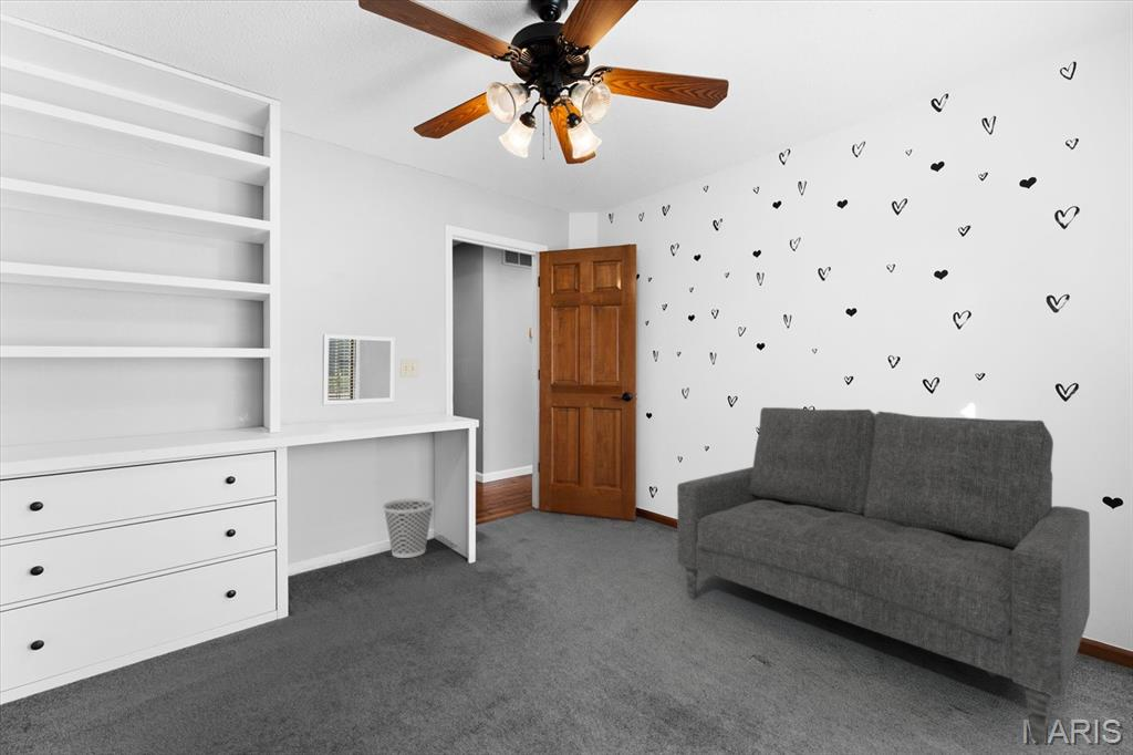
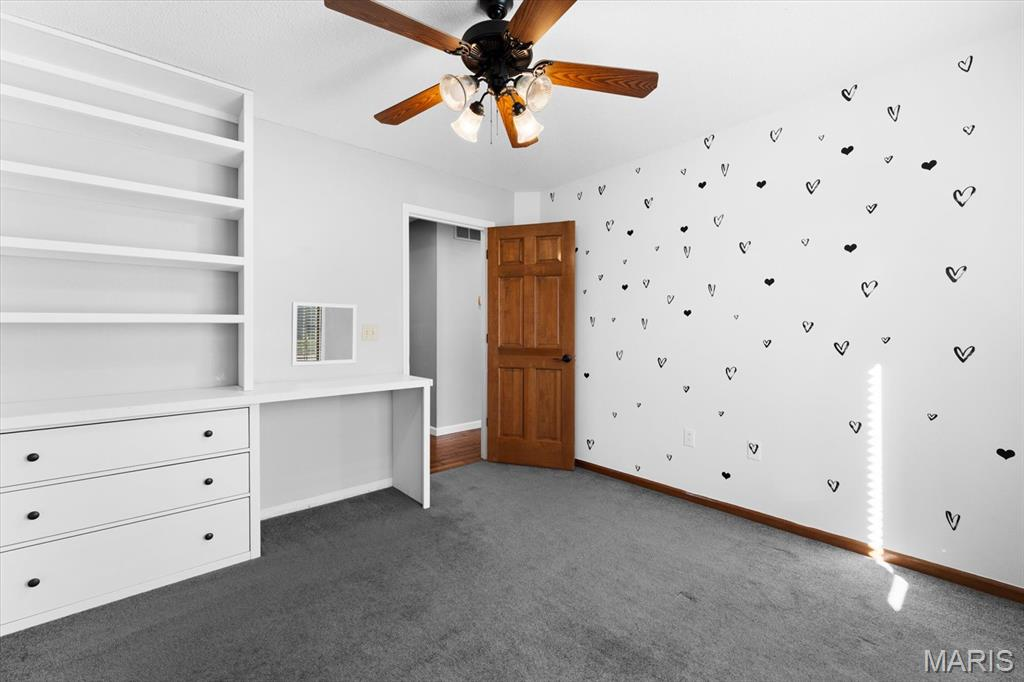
- wastebasket (408, 527)
- loveseat (857, 518)
